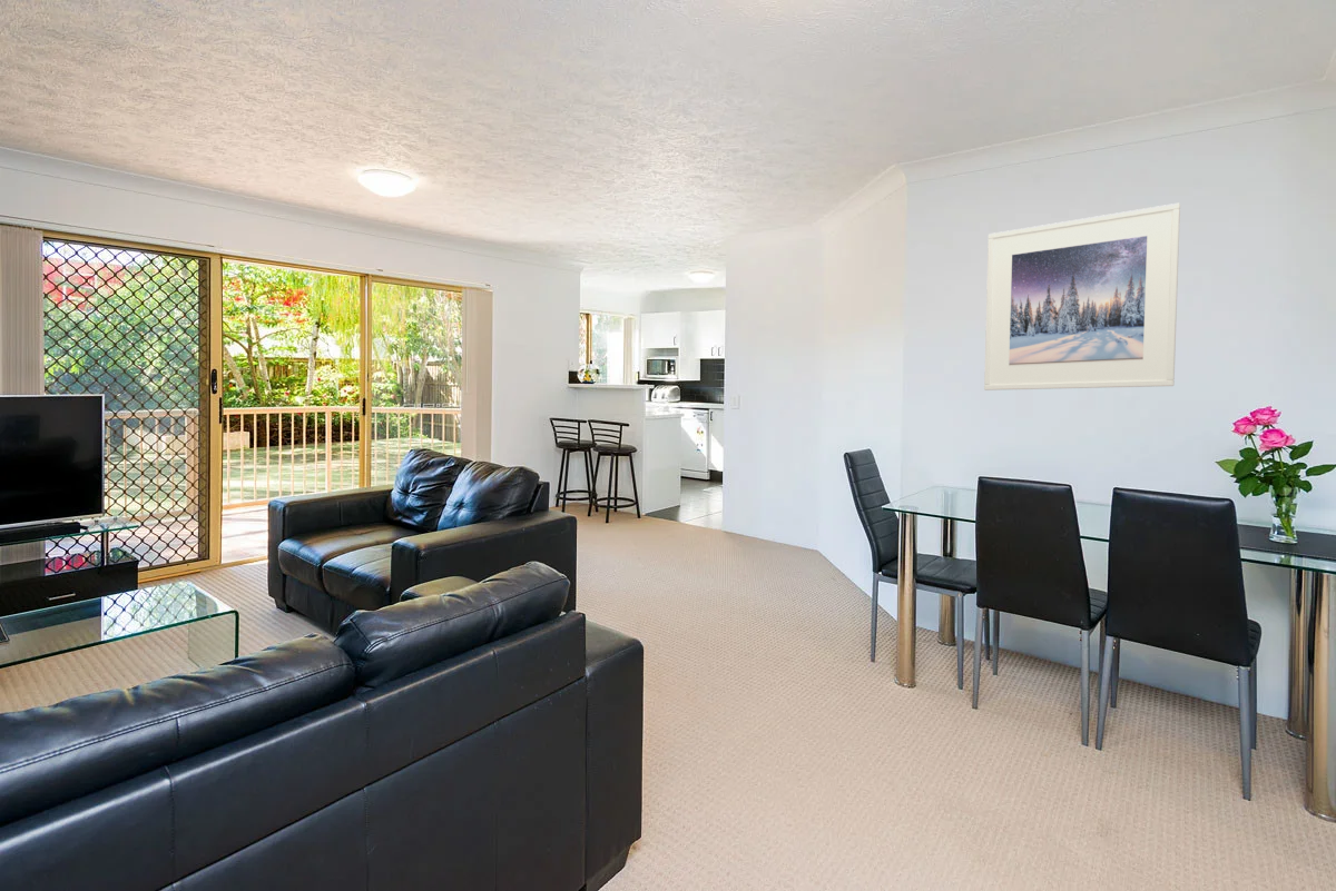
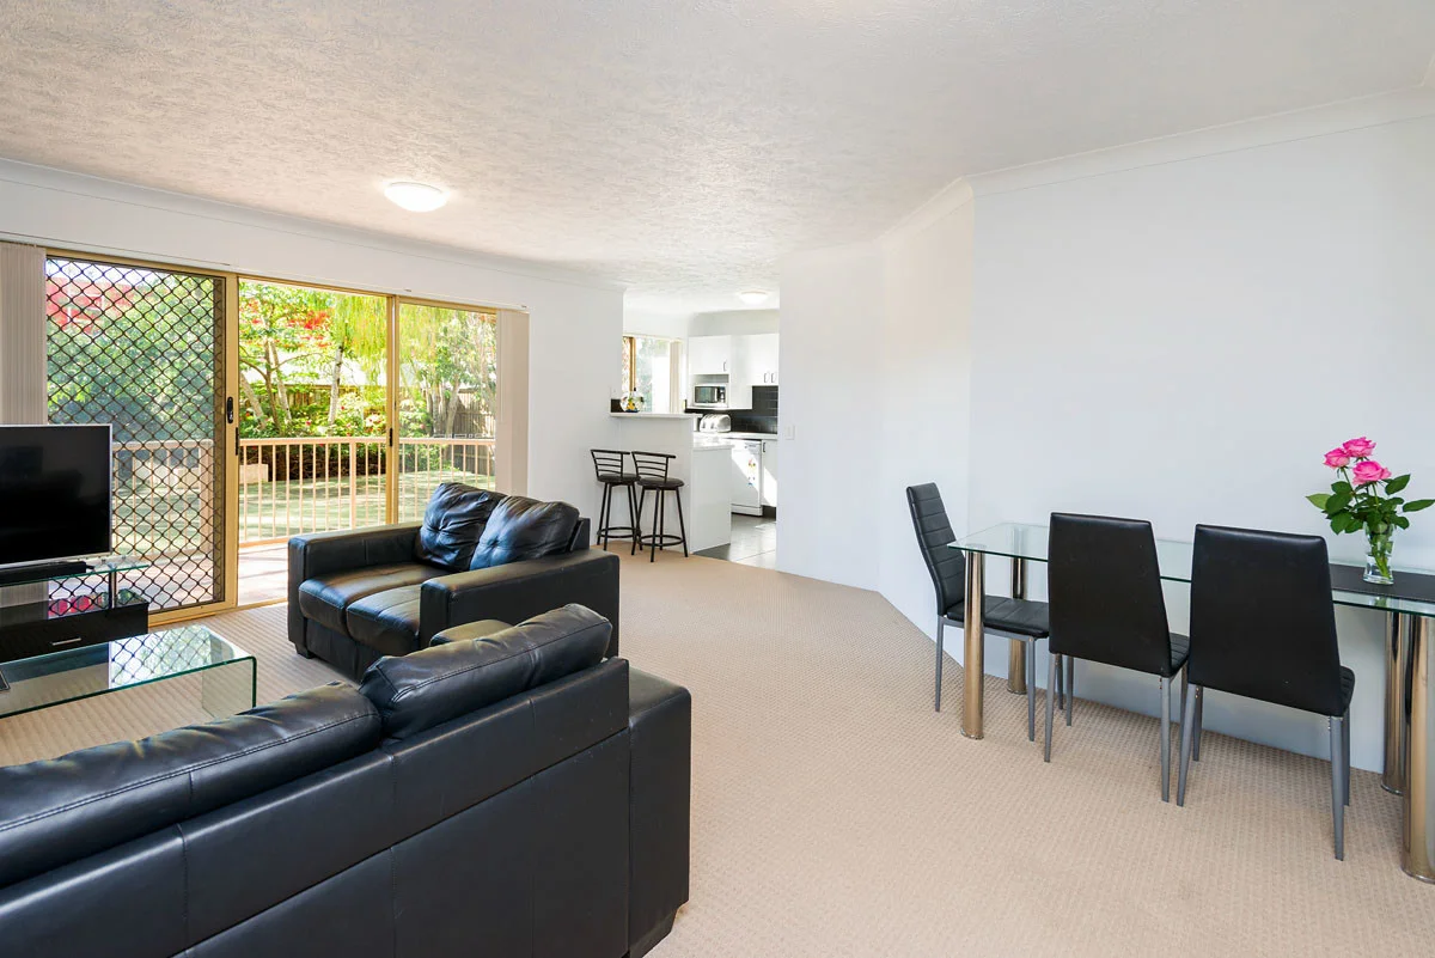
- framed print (1073, 304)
